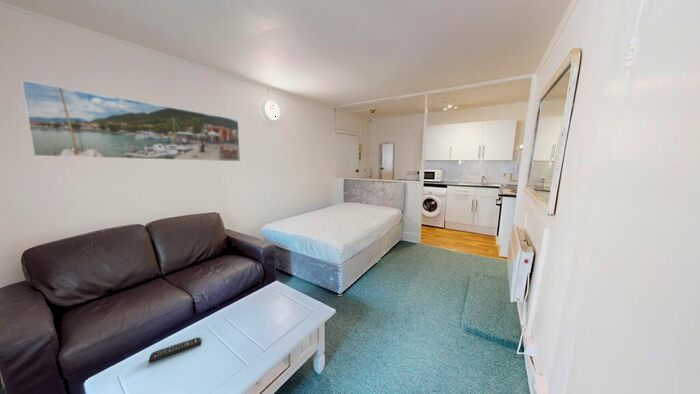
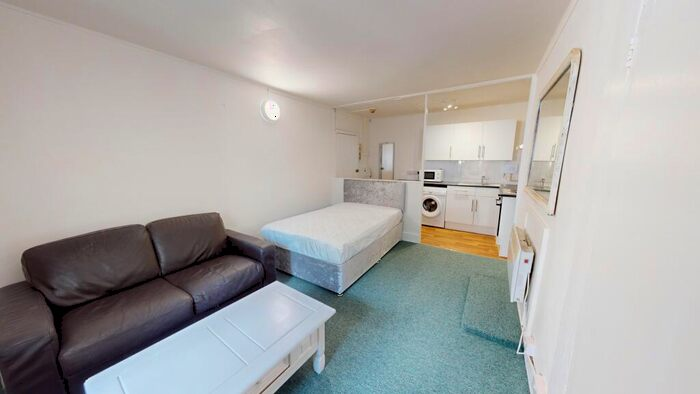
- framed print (163, 133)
- remote control (176, 349)
